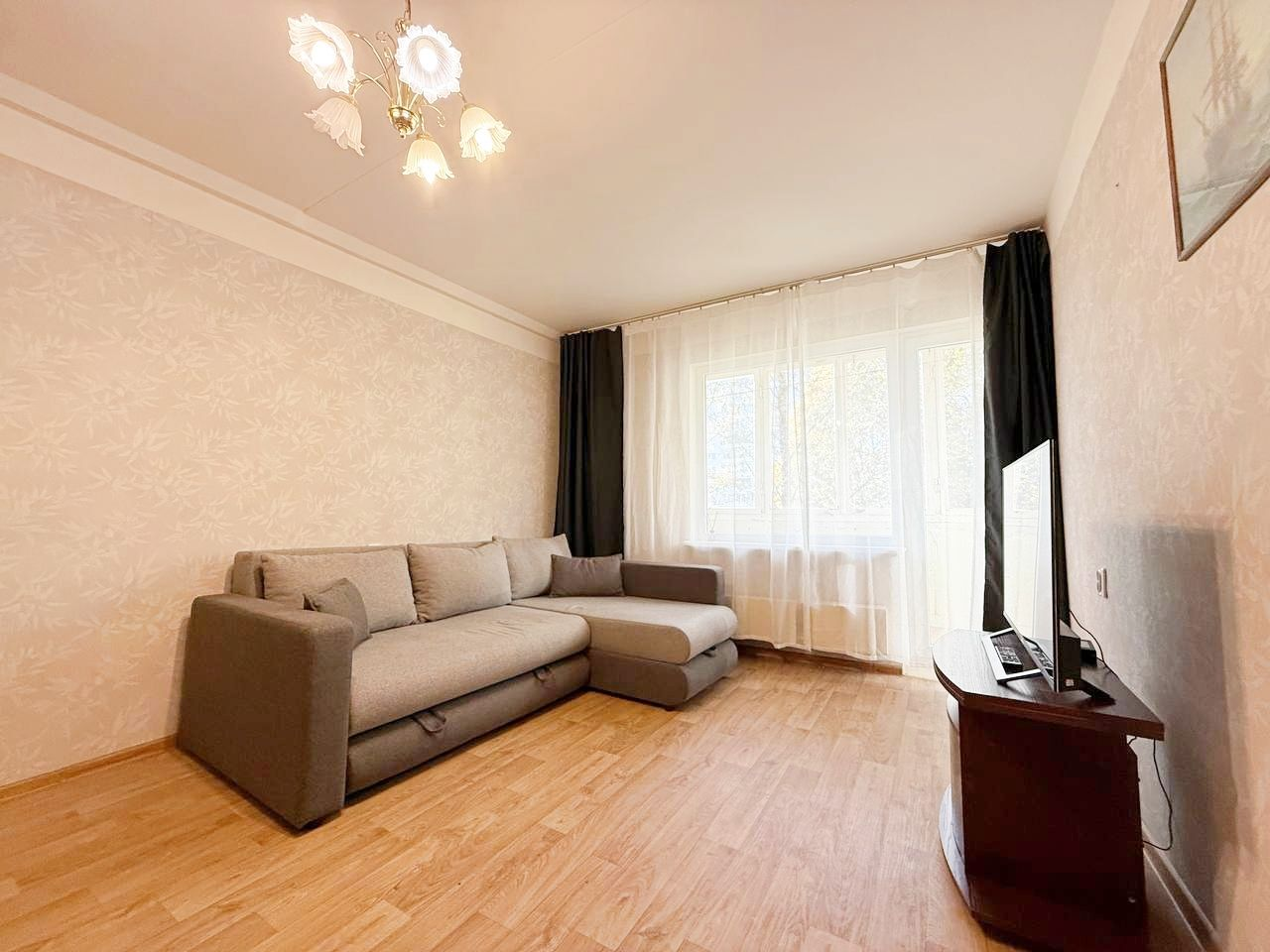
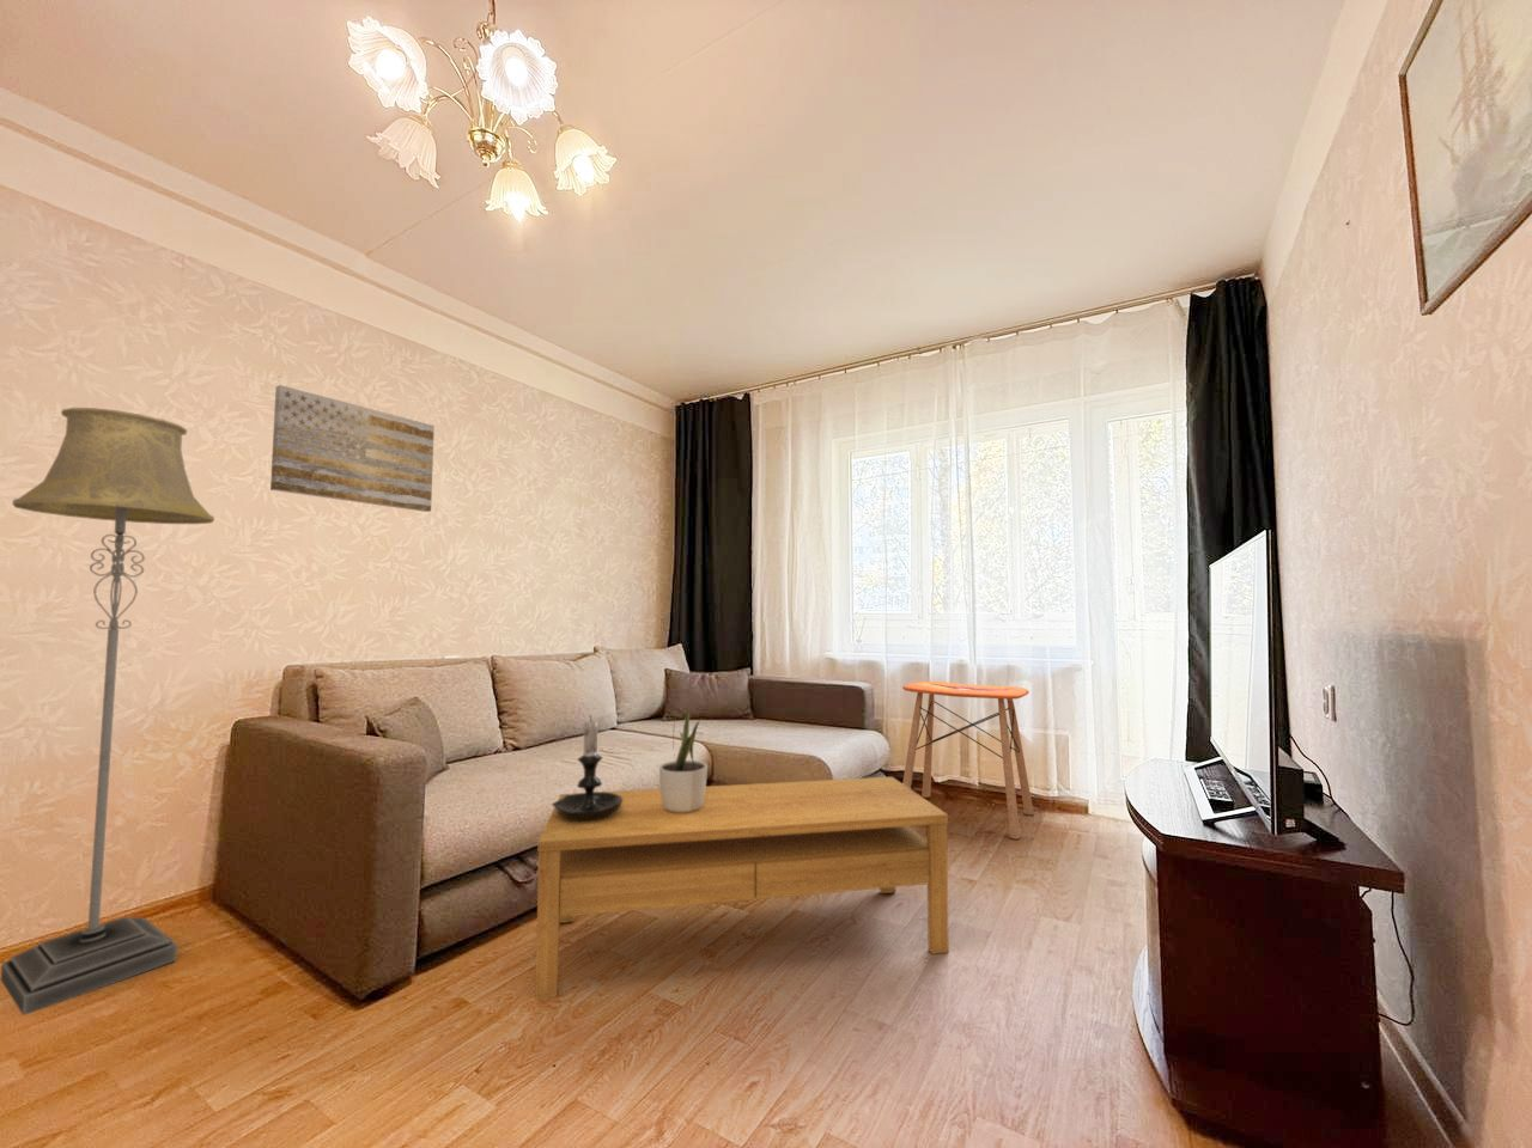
+ floor lamp (109, 687)
+ side table (973, 740)
+ wall art (361, 455)
+ candle holder (587, 763)
+ coffee table (743, 868)
+ potted plant (684, 751)
